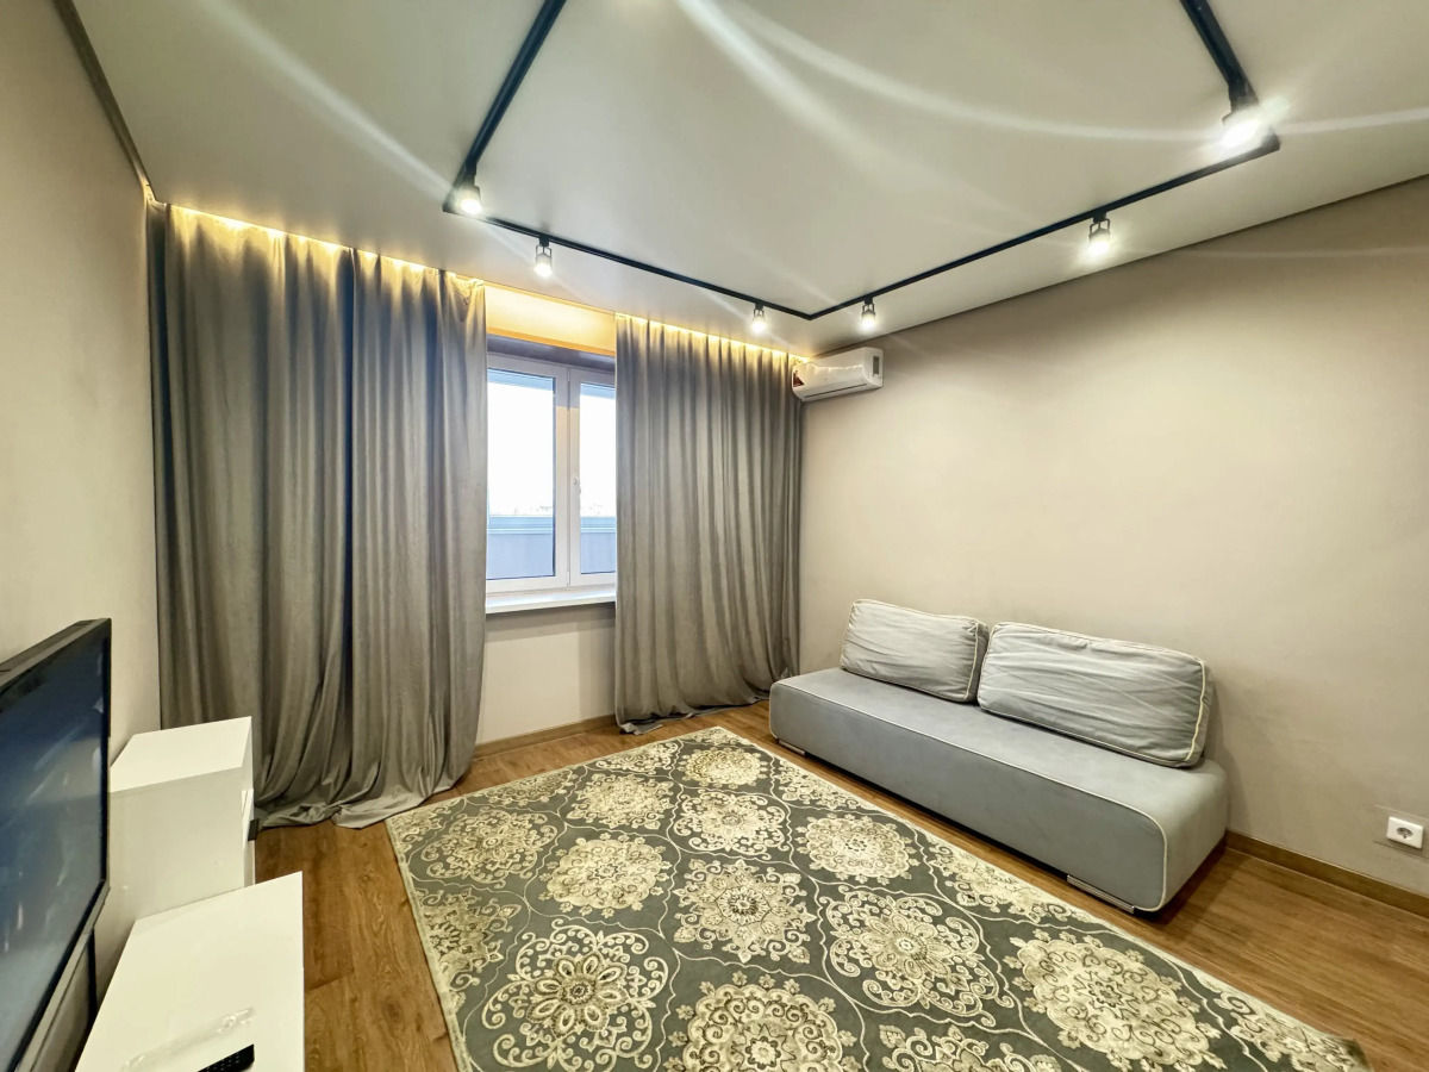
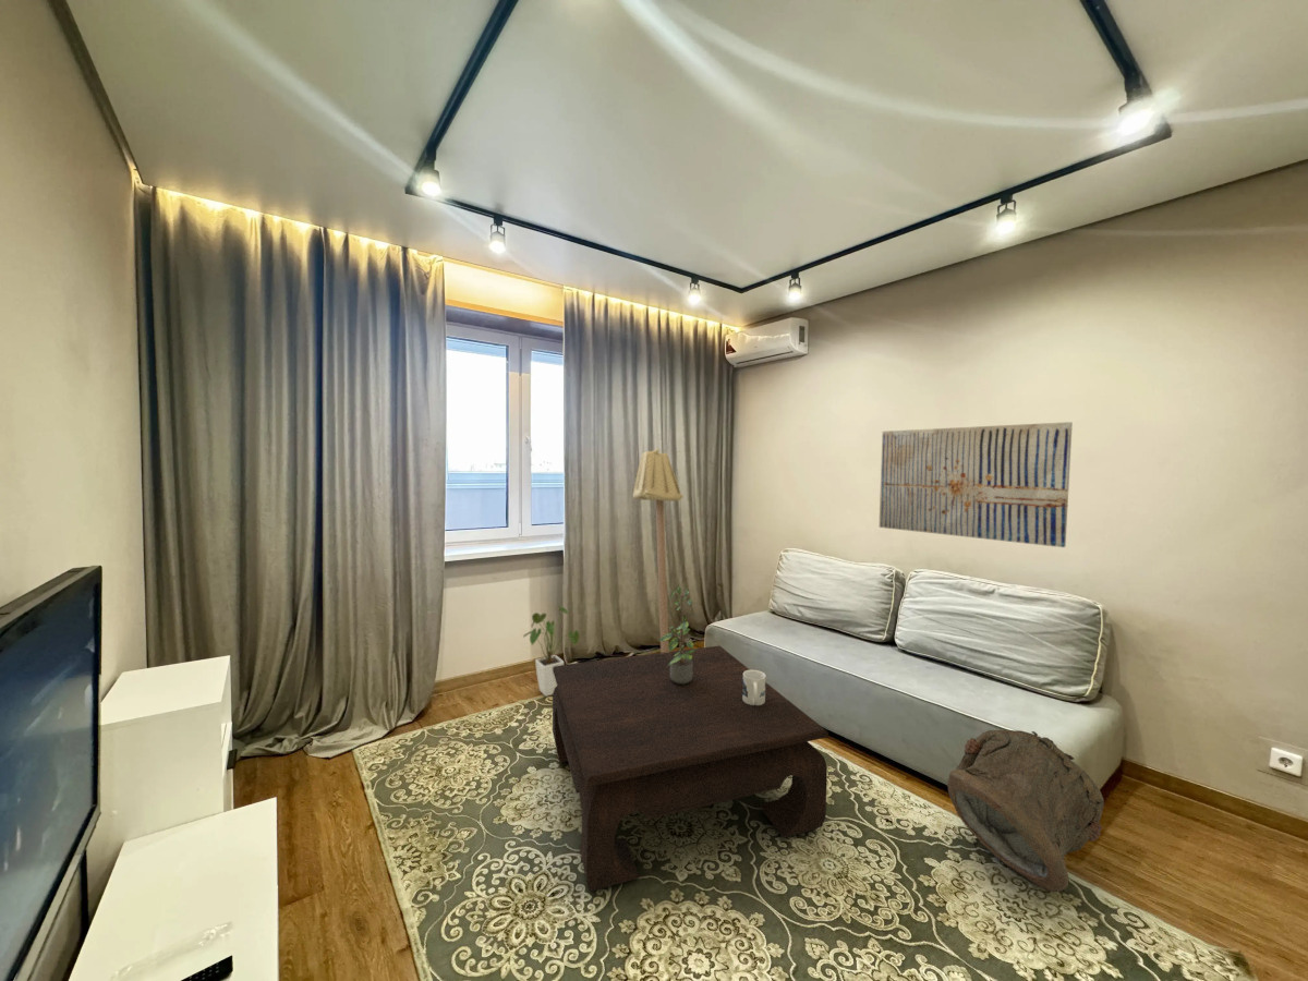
+ potted plant (680, 634)
+ bag (1014, 807)
+ mug (753, 688)
+ coffee table (671, 739)
+ floor lamp (658, 558)
+ house plant (555, 651)
+ wall art (962, 482)
